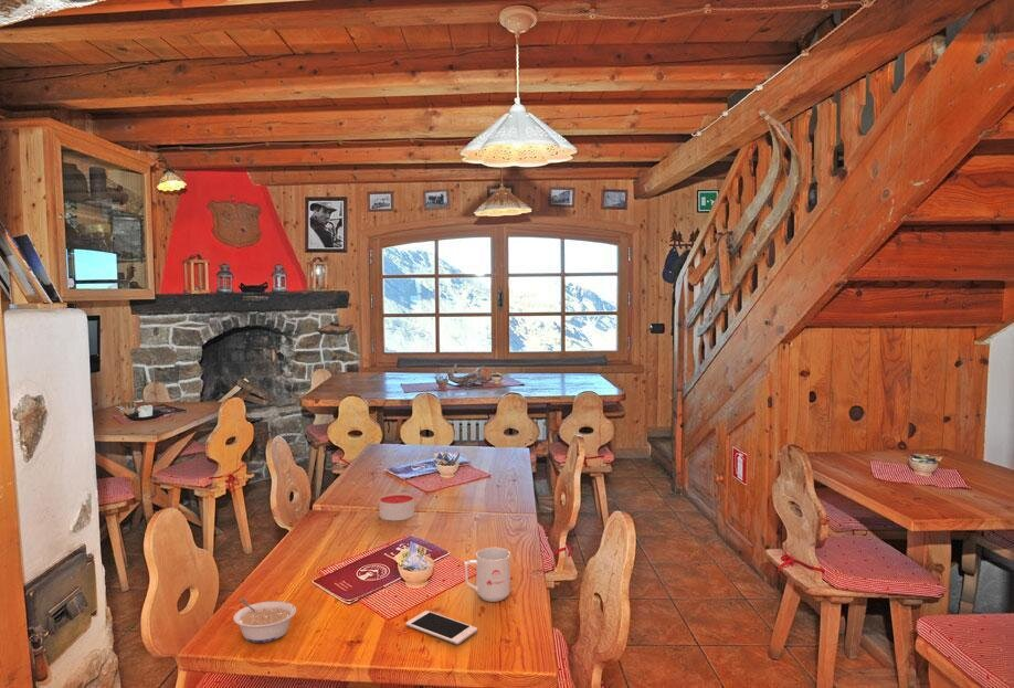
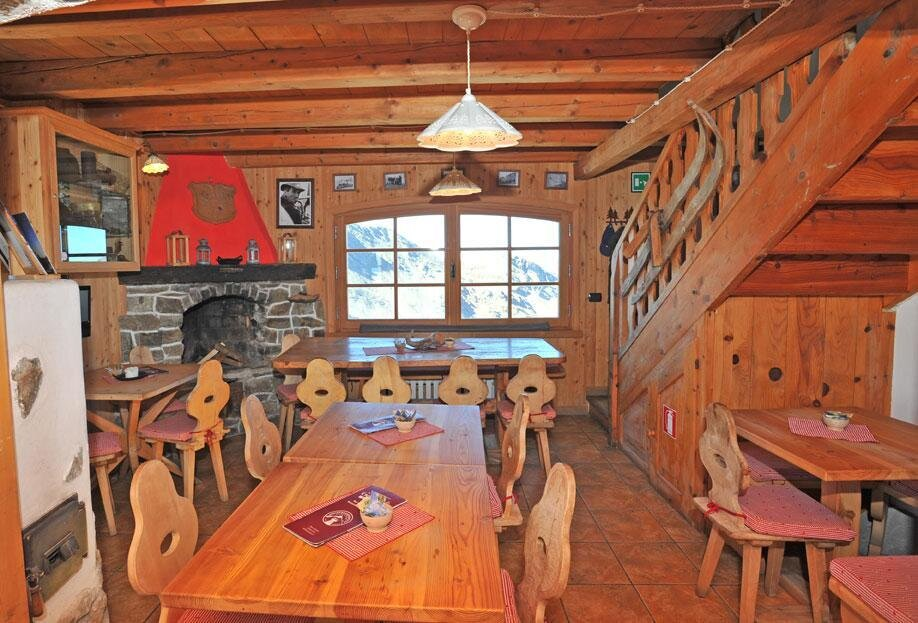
- cell phone (441, 626)
- candle (397, 506)
- mug (487, 574)
- legume (263, 621)
